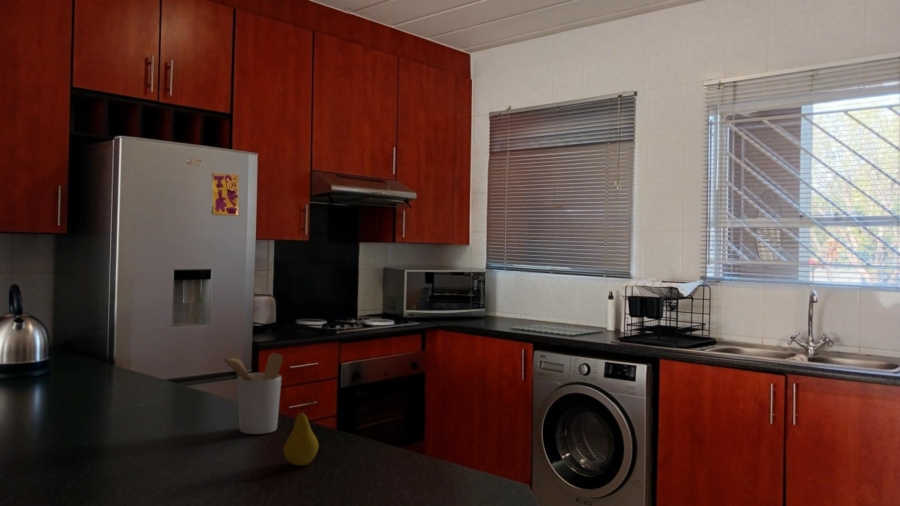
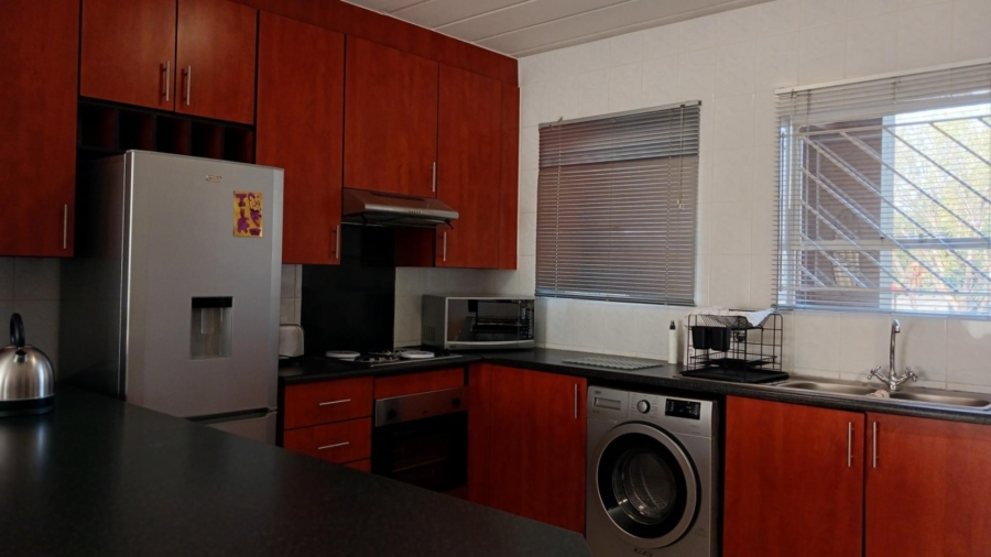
- utensil holder (250, 391)
- fruit (301, 432)
